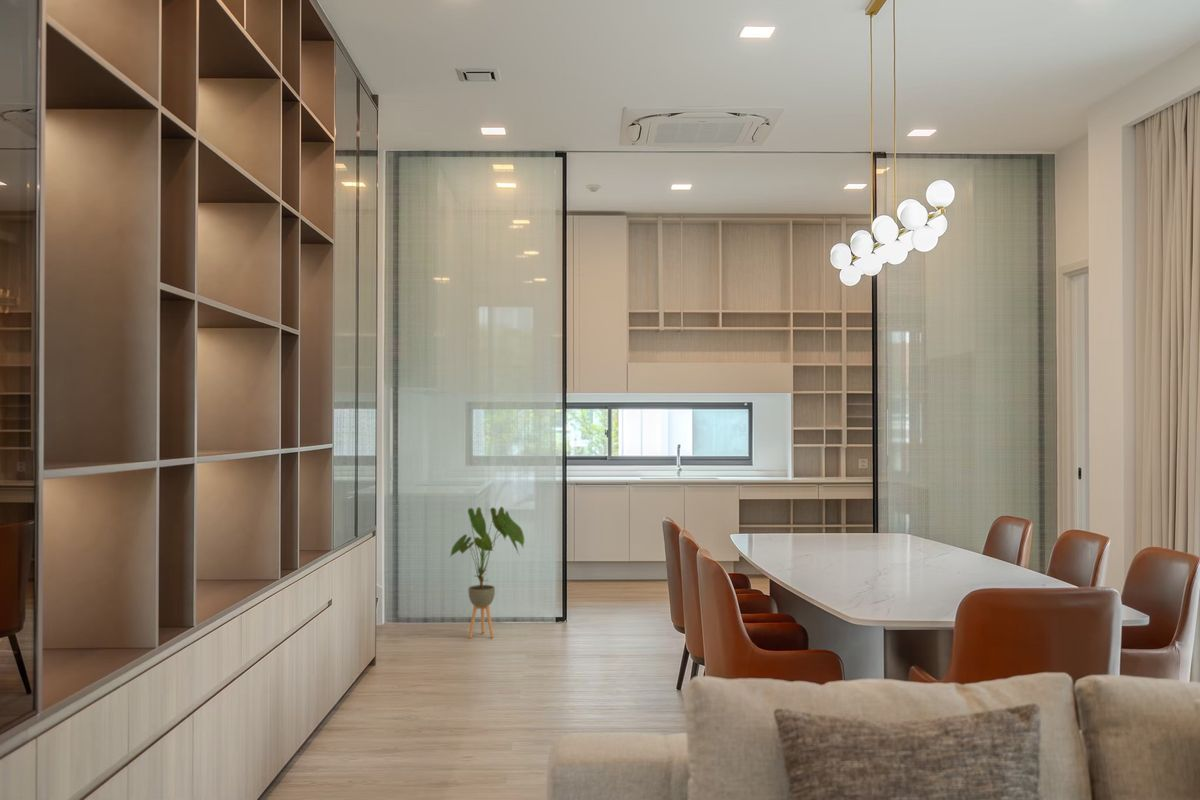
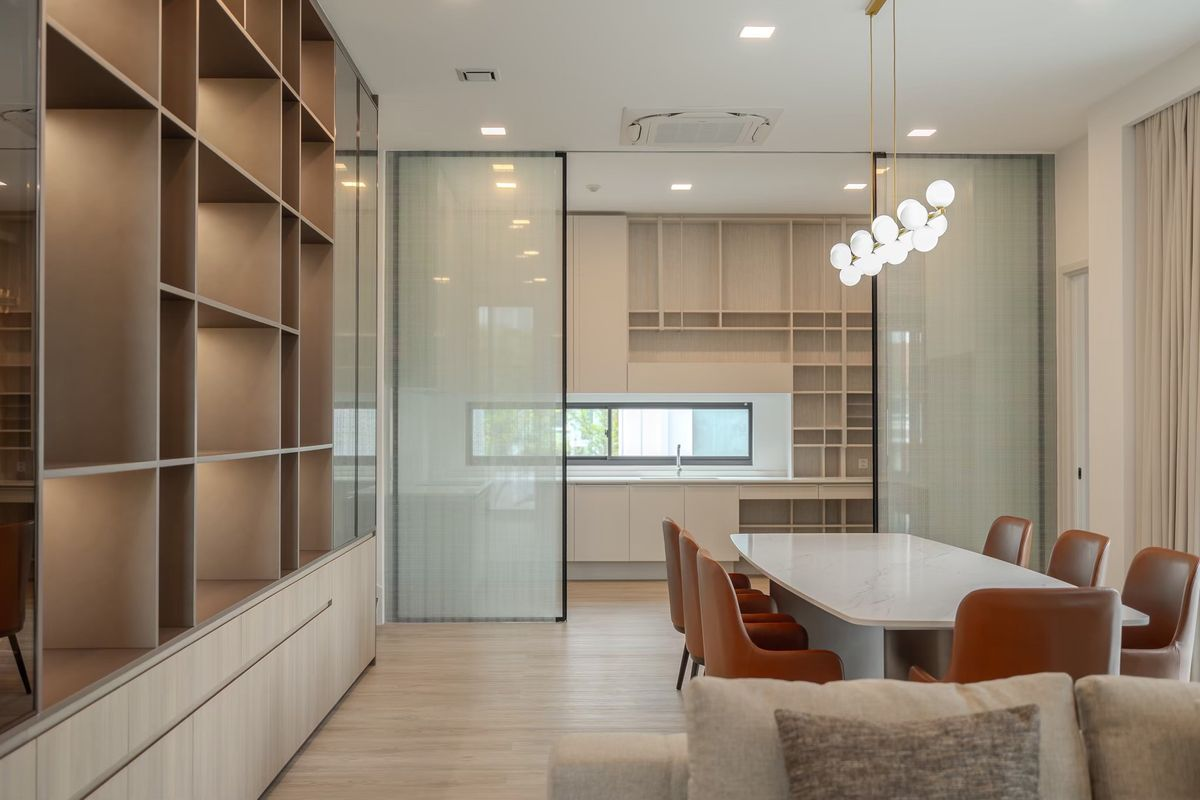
- house plant (486, 570)
